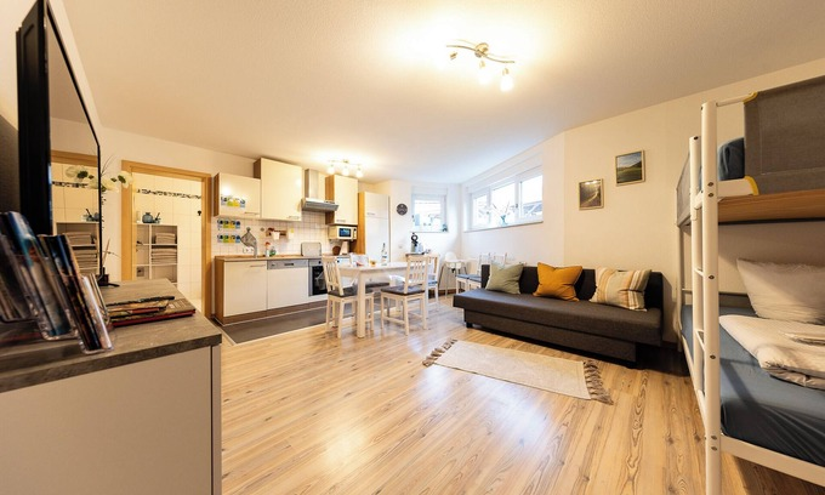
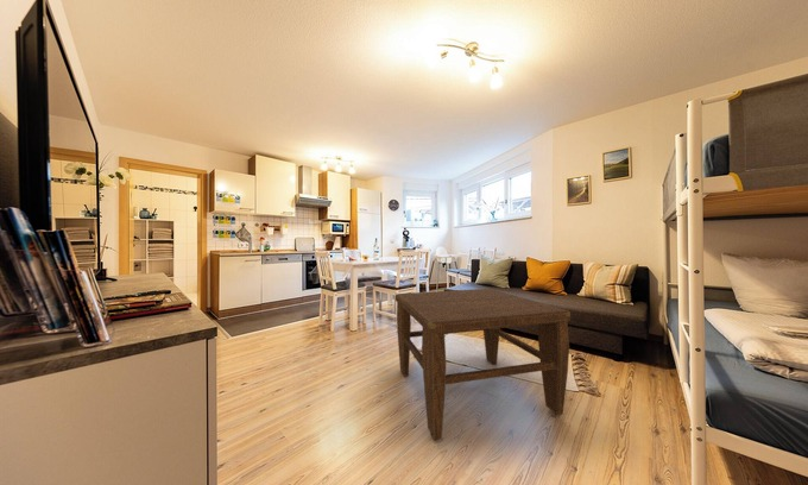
+ coffee table (468, 330)
